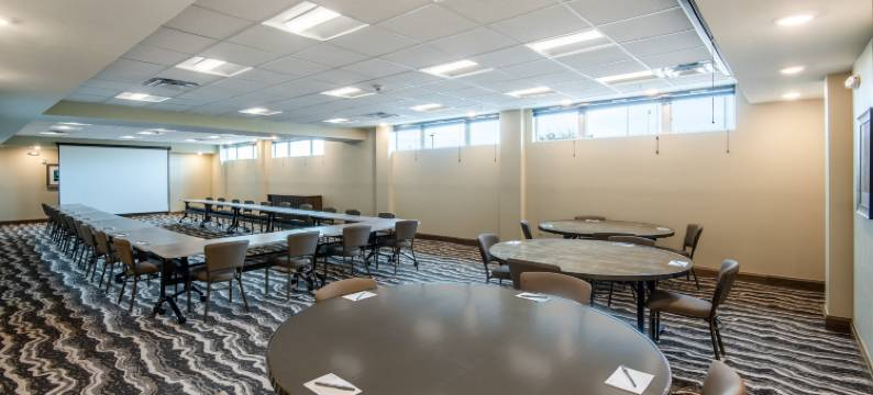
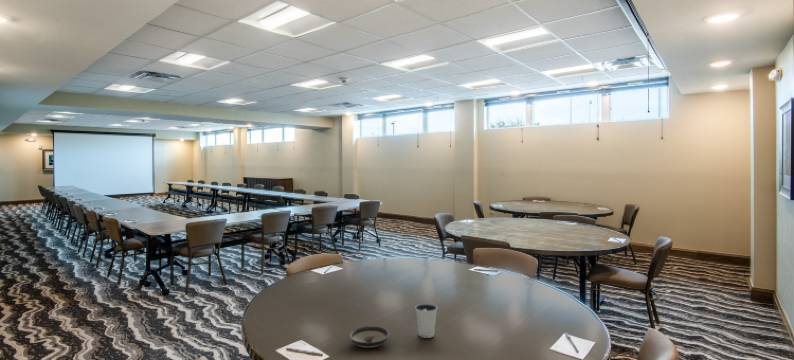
+ dixie cup (426, 321)
+ saucer (369, 338)
